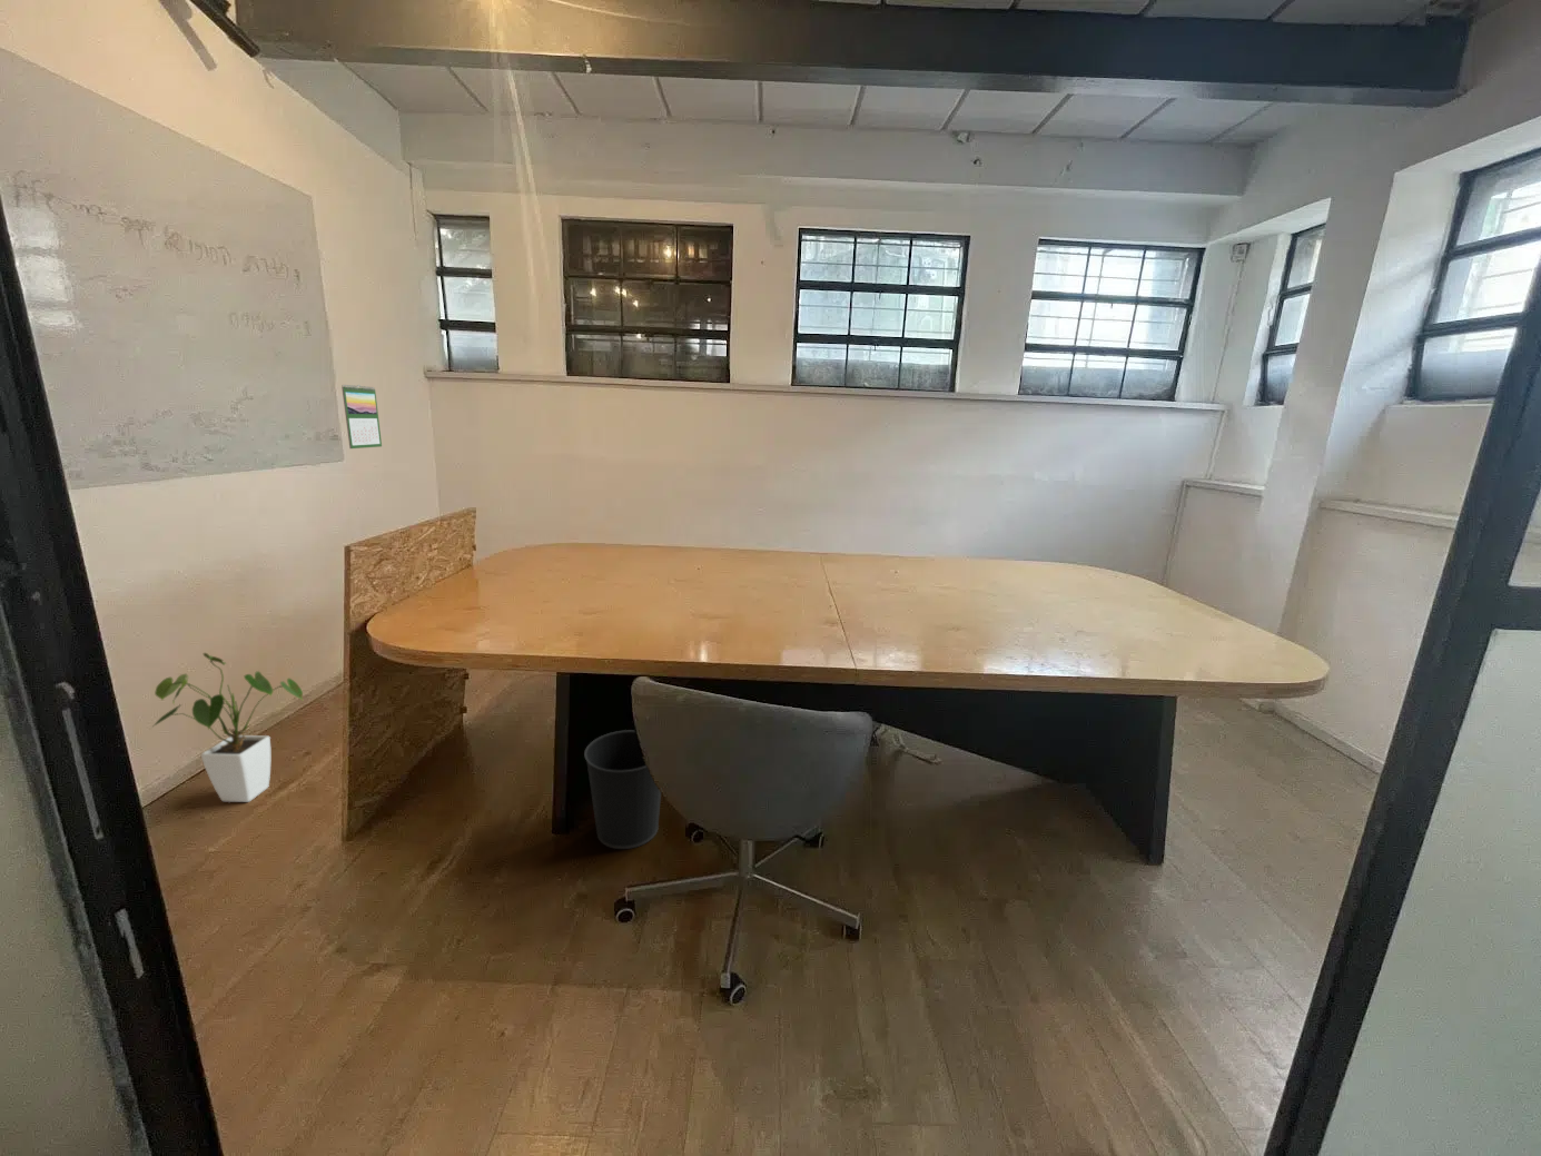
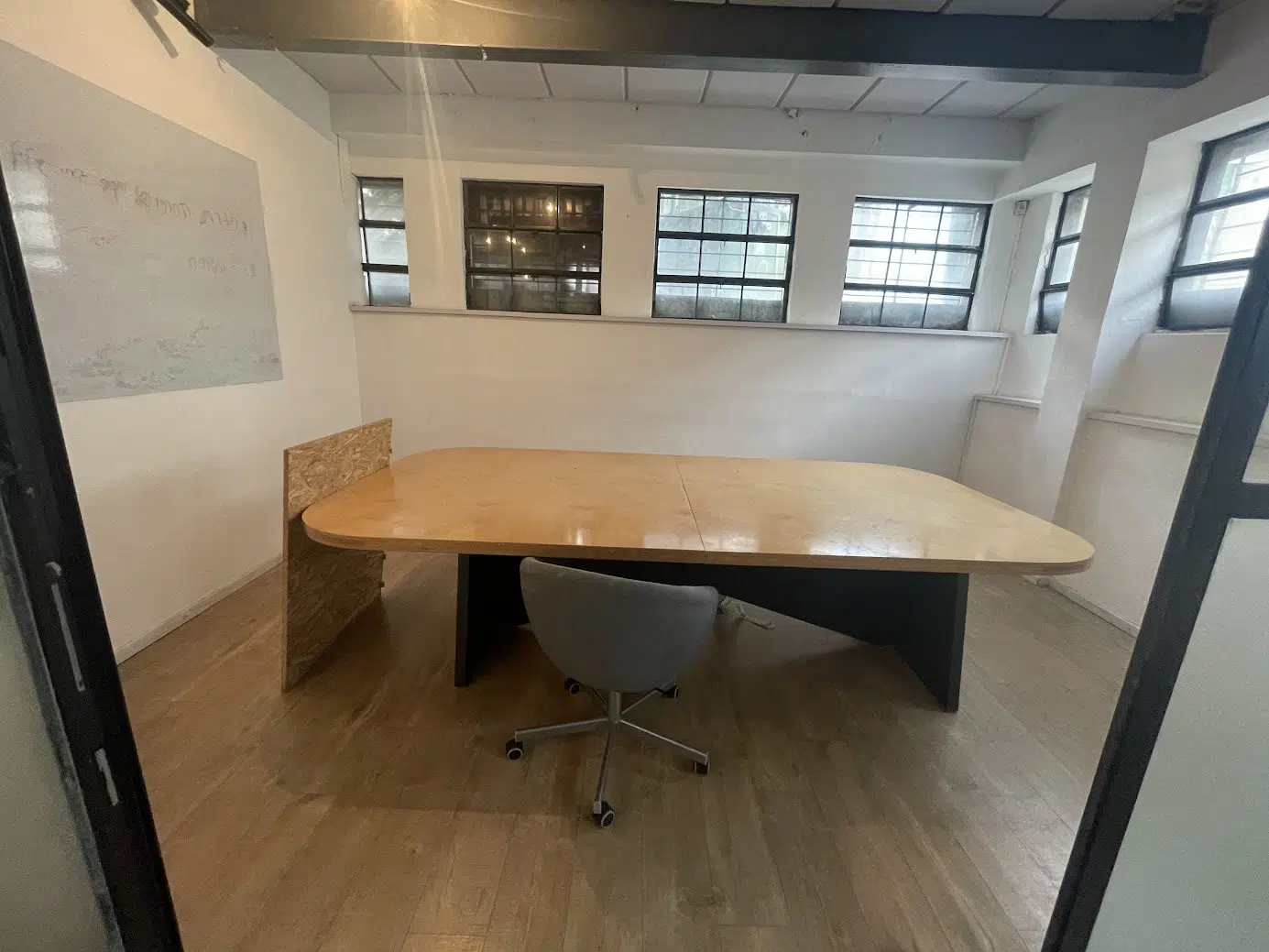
- wastebasket (627, 790)
- calendar (362, 416)
- house plant (244, 726)
